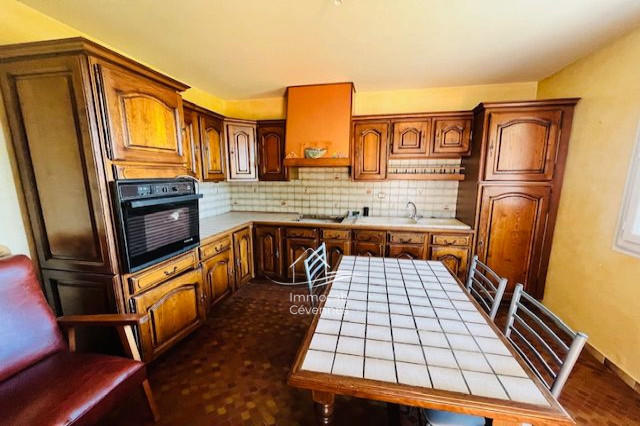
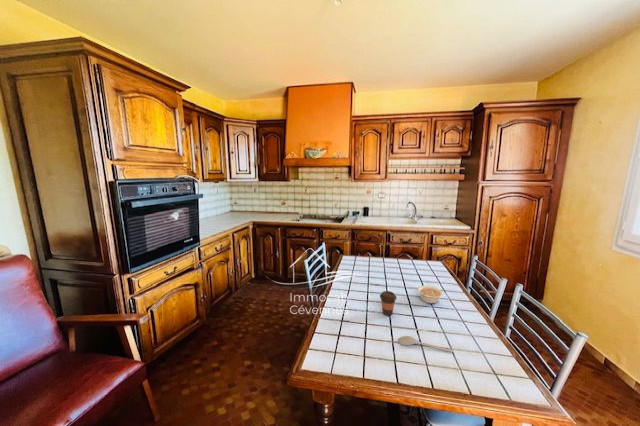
+ coffee cup (387, 303)
+ legume (429, 294)
+ spoon (424, 343)
